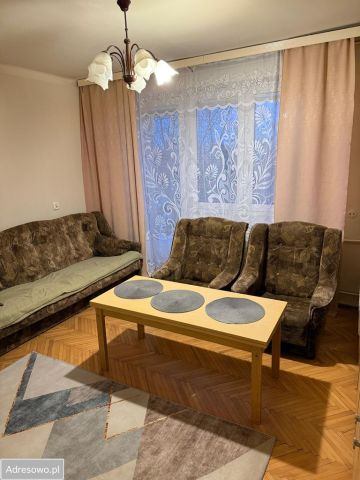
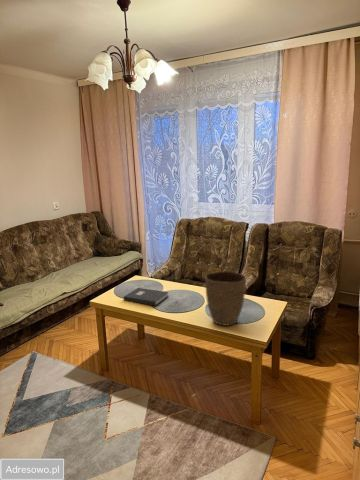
+ book (146, 296)
+ vase (225, 298)
